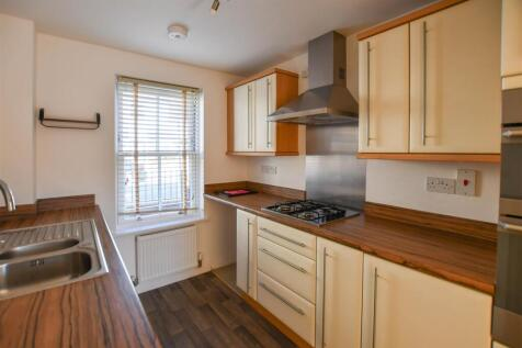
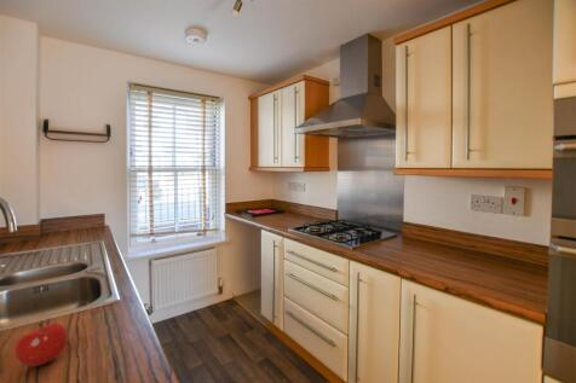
+ fruit (42, 342)
